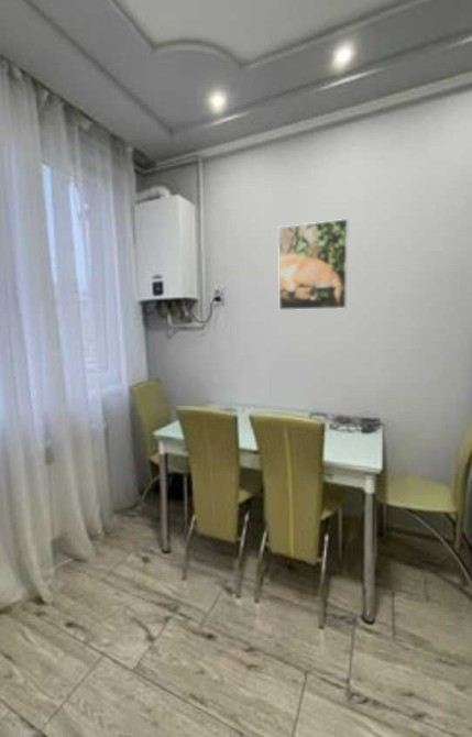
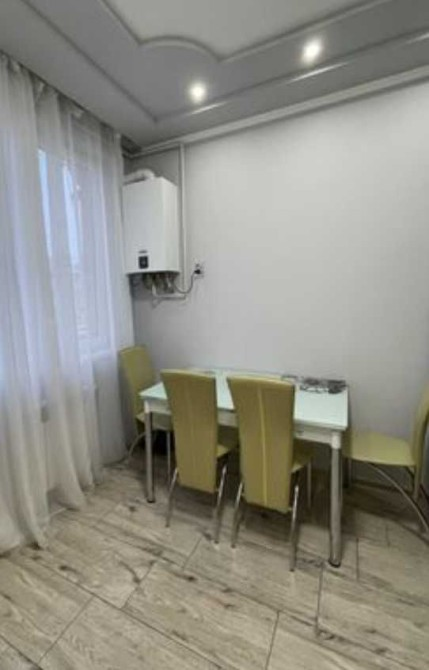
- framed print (311, 266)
